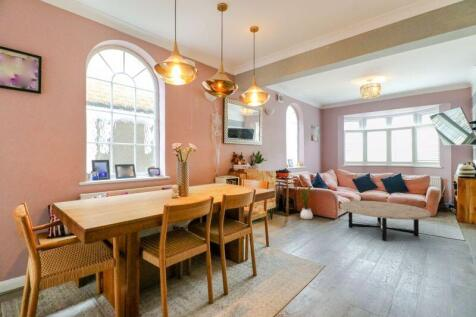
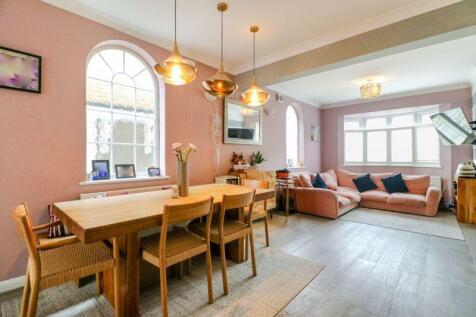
- coffee table (380, 219)
- house plant (305, 199)
